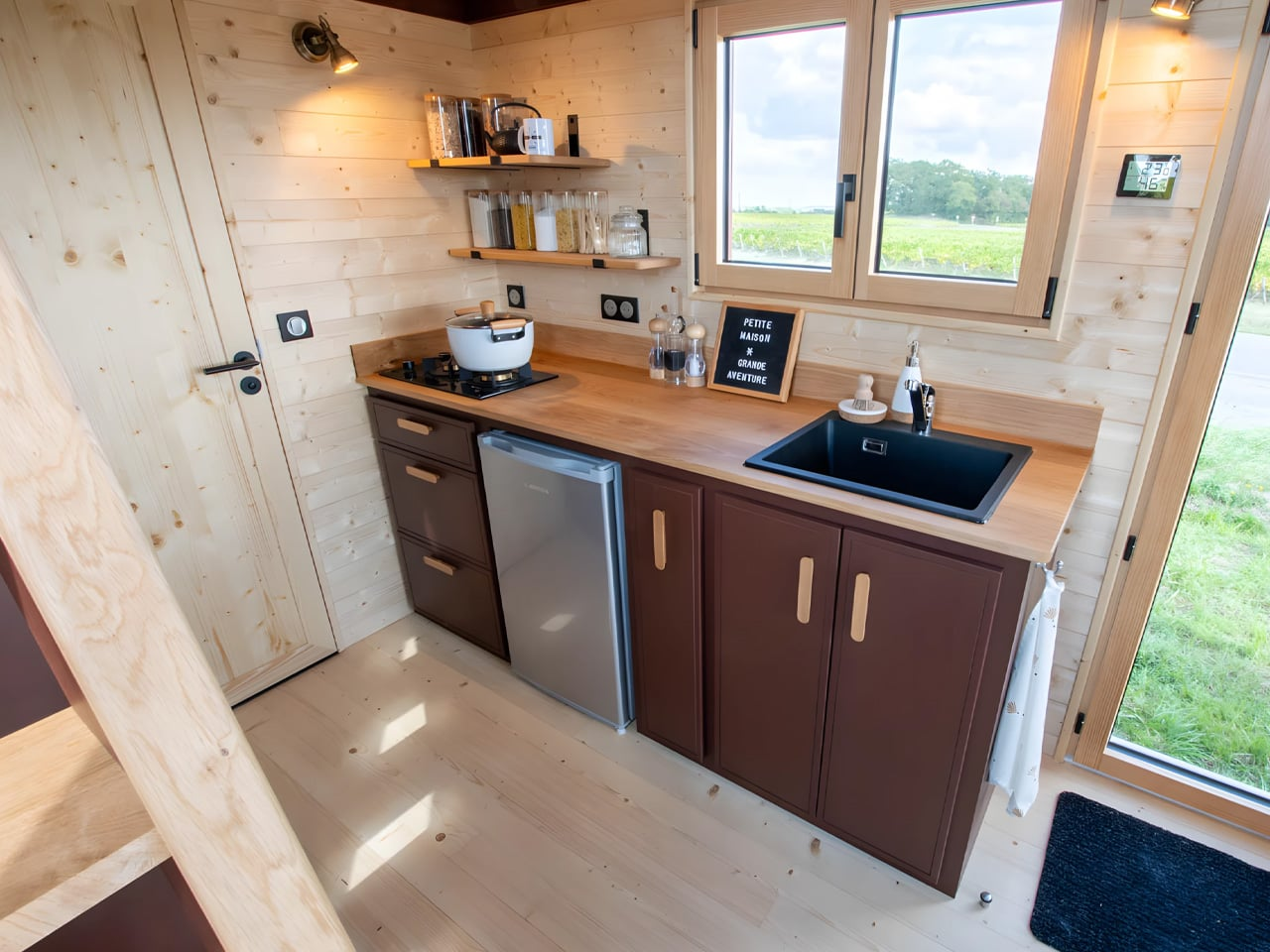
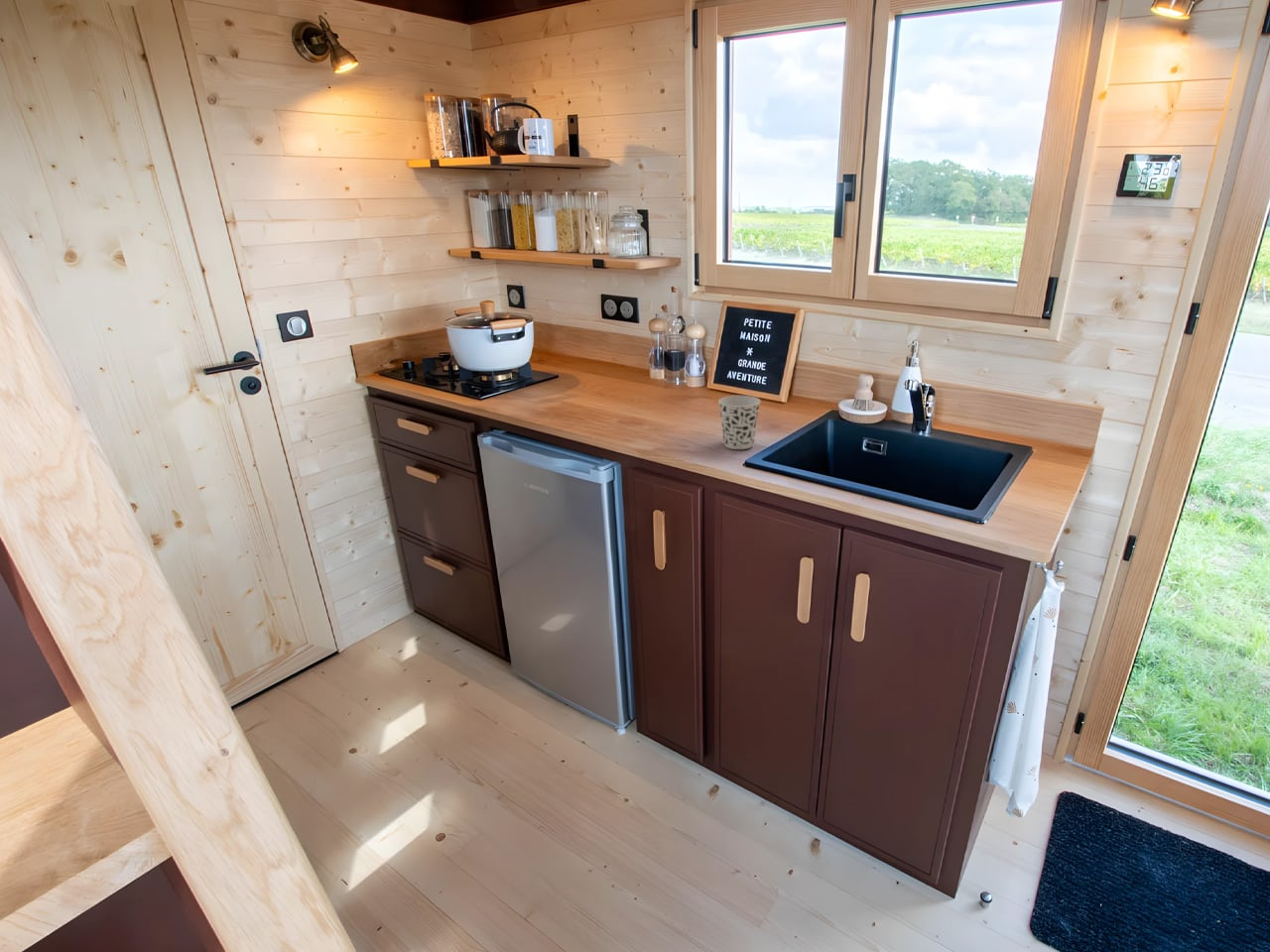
+ cup (738, 422)
